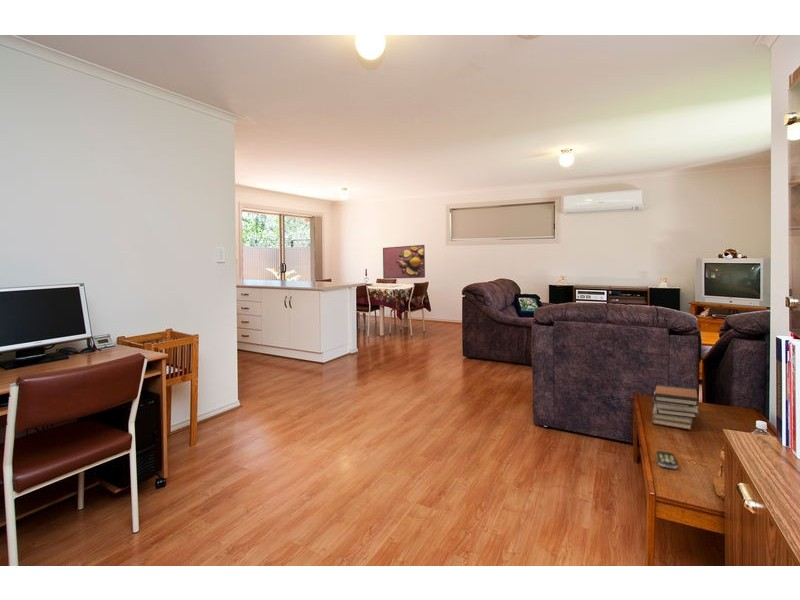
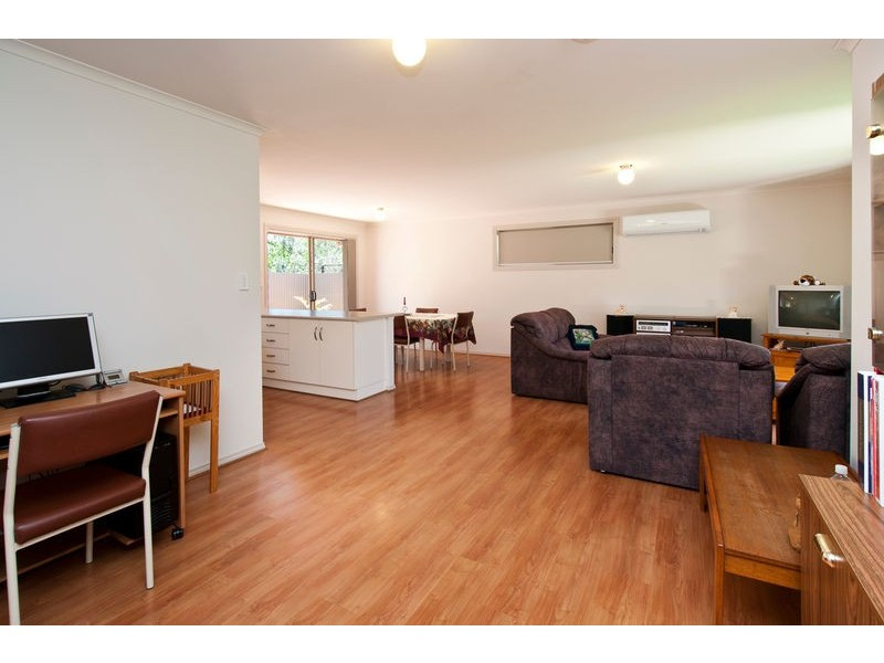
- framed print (403, 262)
- remote control (666, 459)
- book stack (674, 405)
